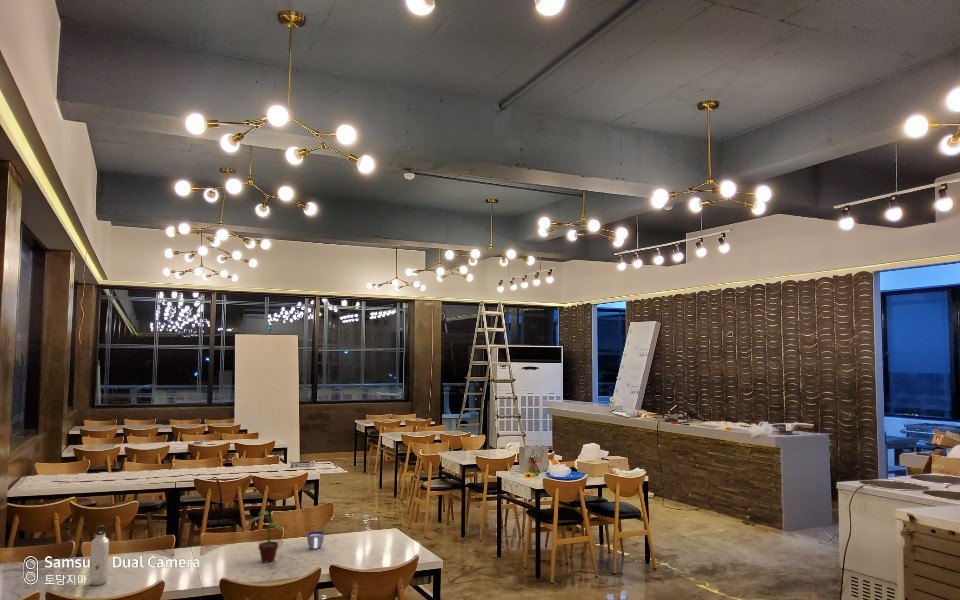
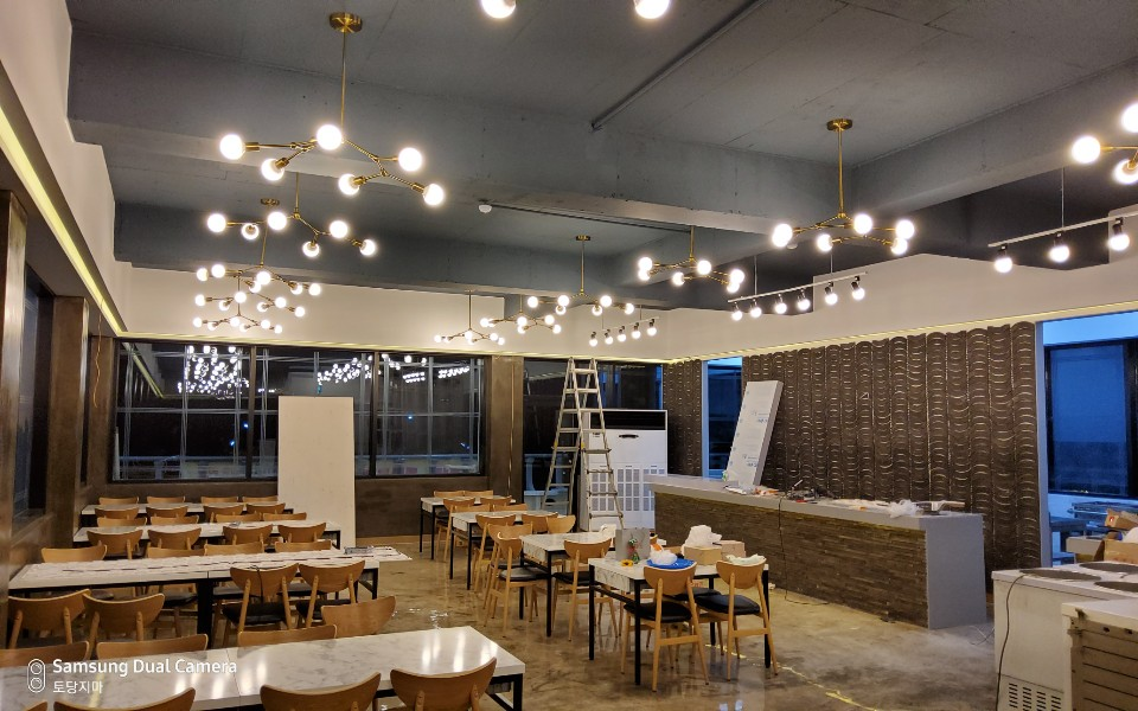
- potted plant (270, 536)
- water bottle (99, 554)
- cup (315, 541)
